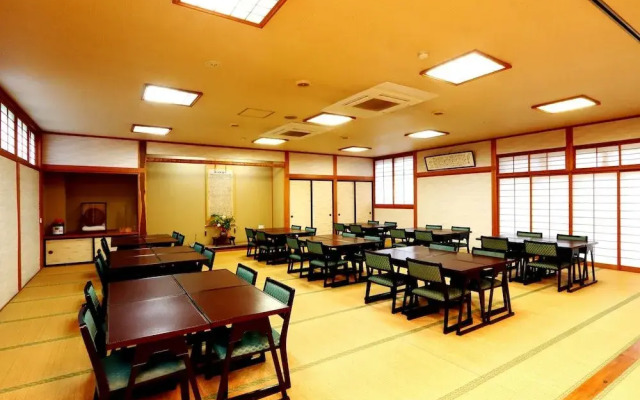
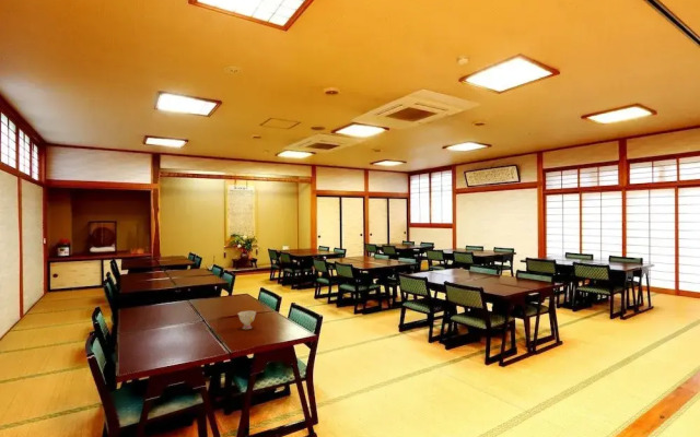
+ teacup (247, 320)
